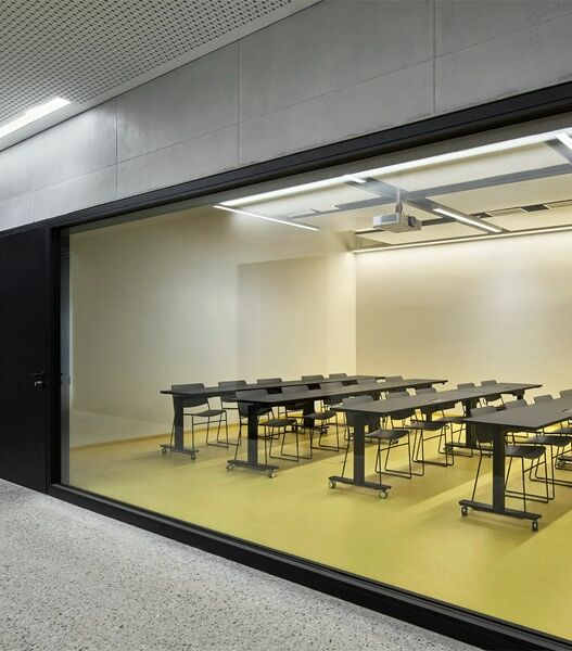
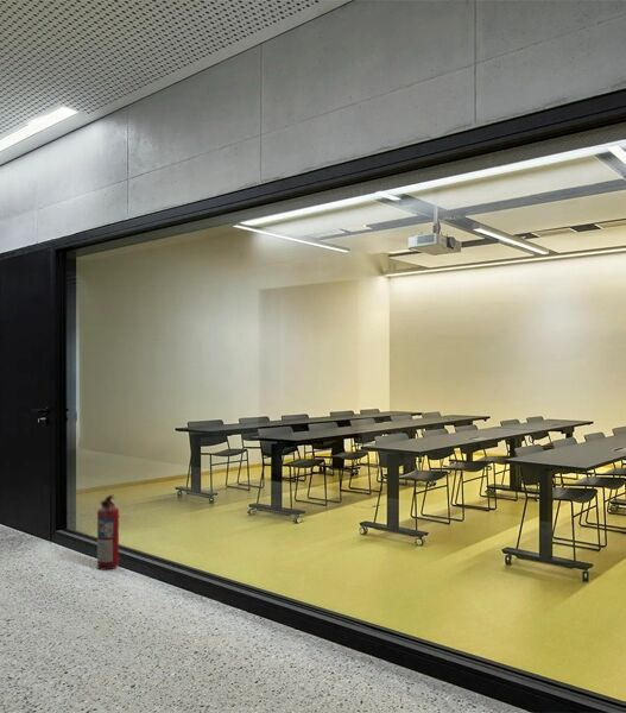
+ fire extinguisher (108, 529)
